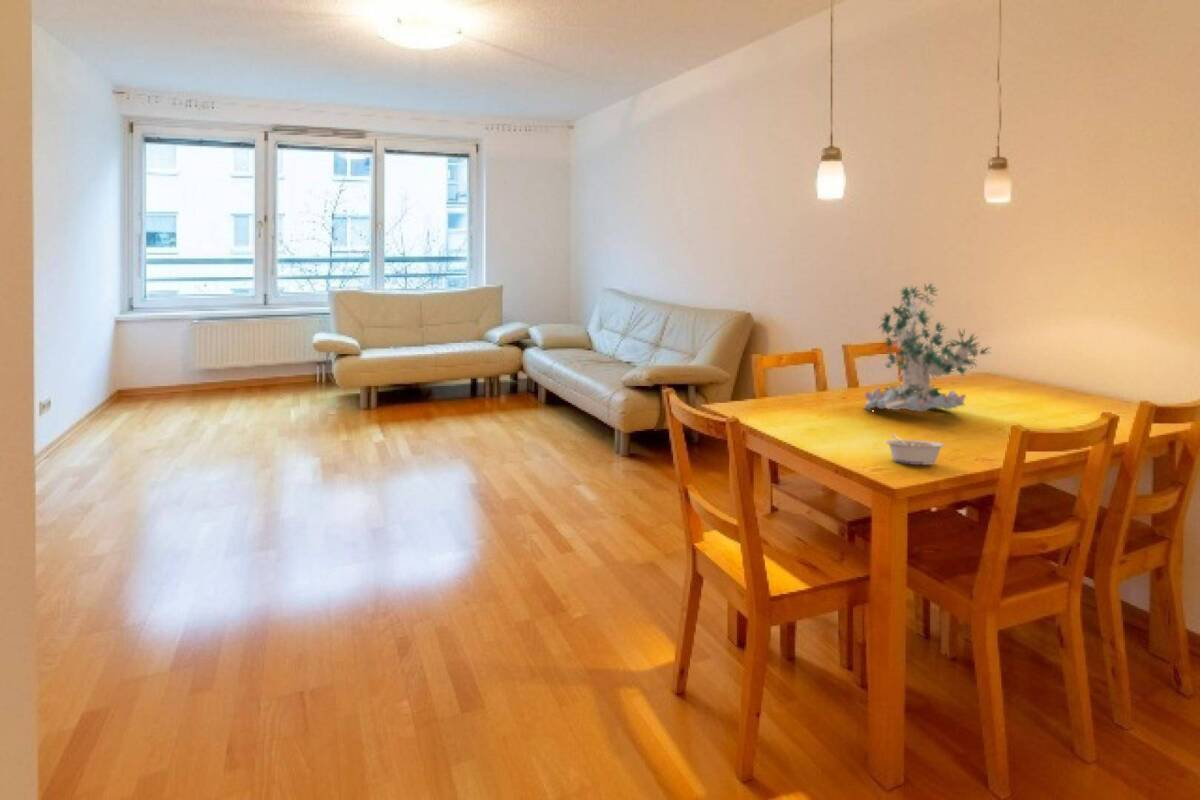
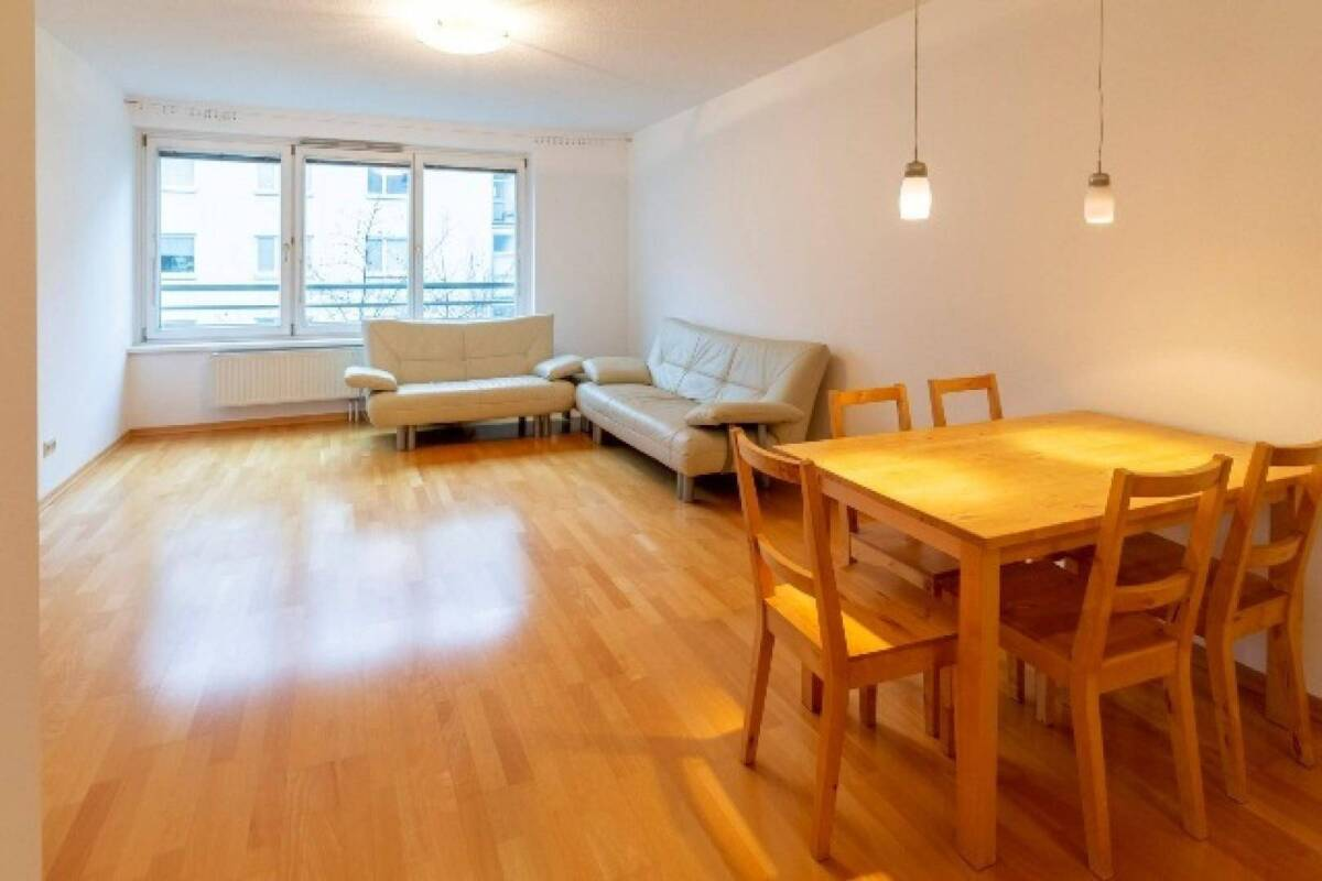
- legume (911, 450)
- plant (918, 349)
